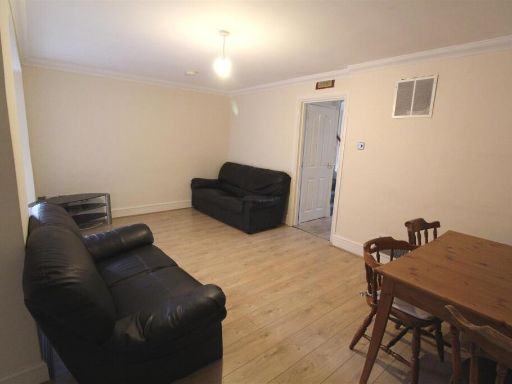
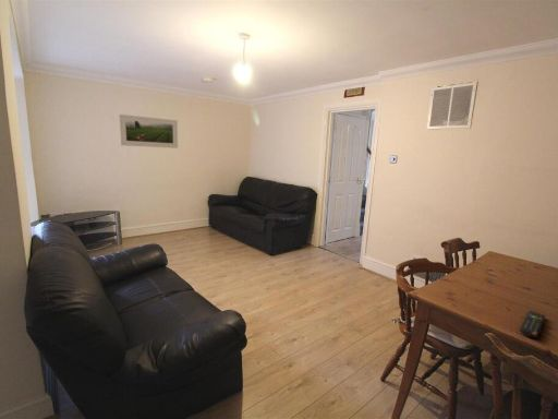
+ remote control (532, 323)
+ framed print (150, 132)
